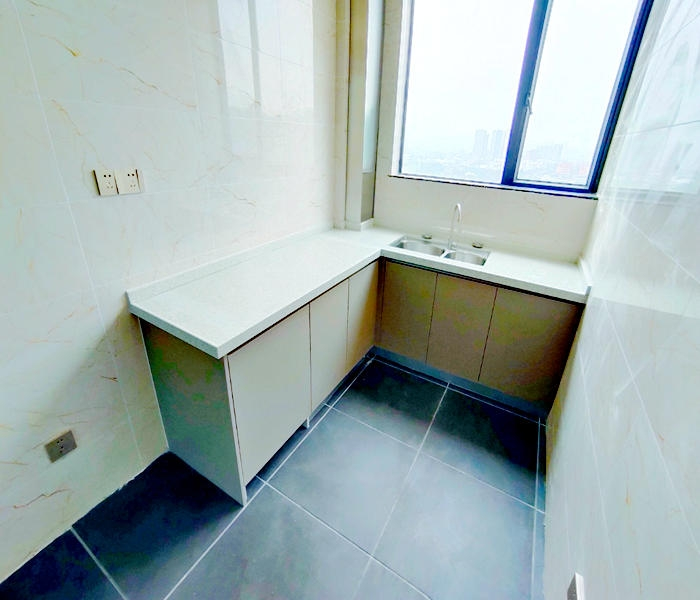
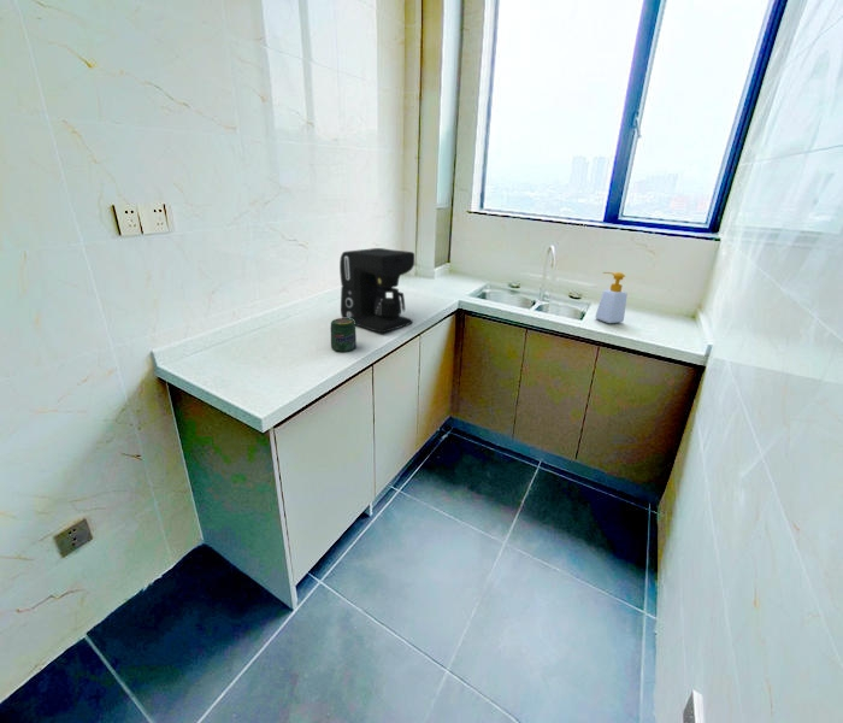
+ jar (343, 334)
+ soap bottle (609, 295)
+ coffee maker (378, 288)
